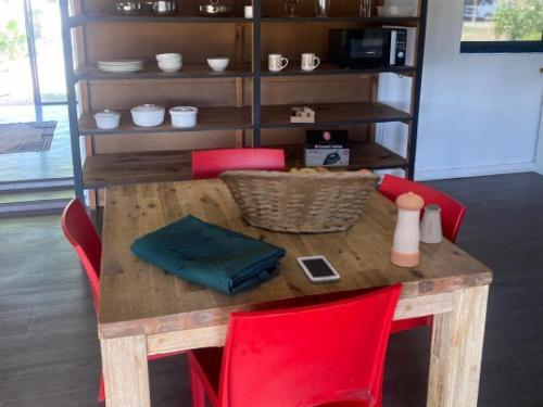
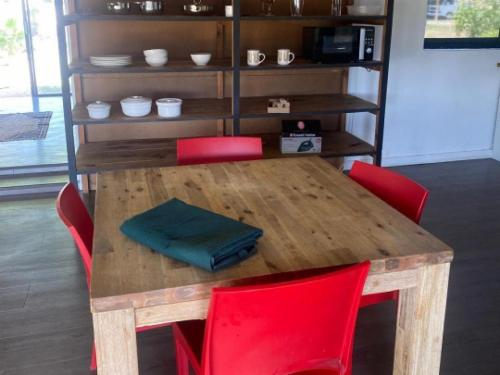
- saltshaker (431, 222)
- cell phone (317, 268)
- pepper shaker (407, 227)
- fruit basket (299, 189)
